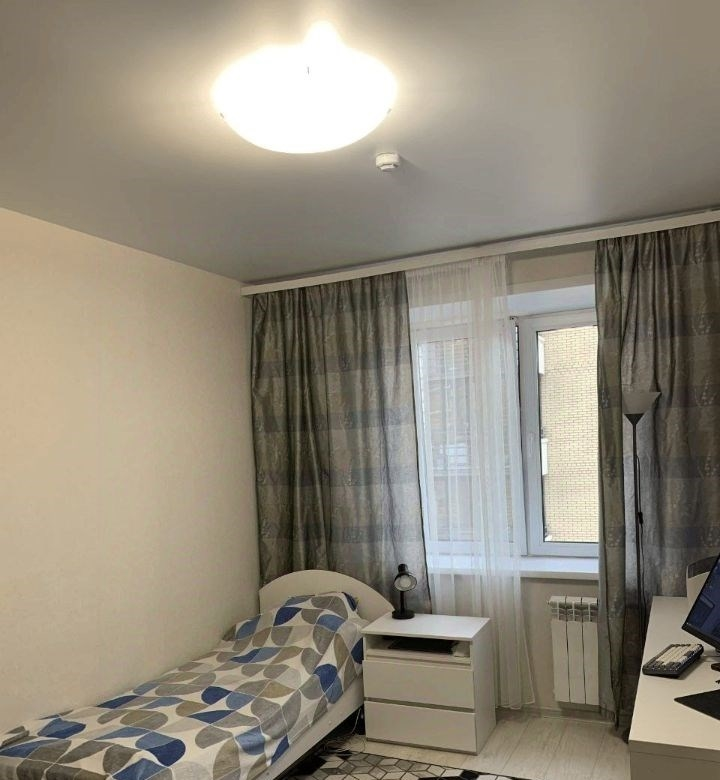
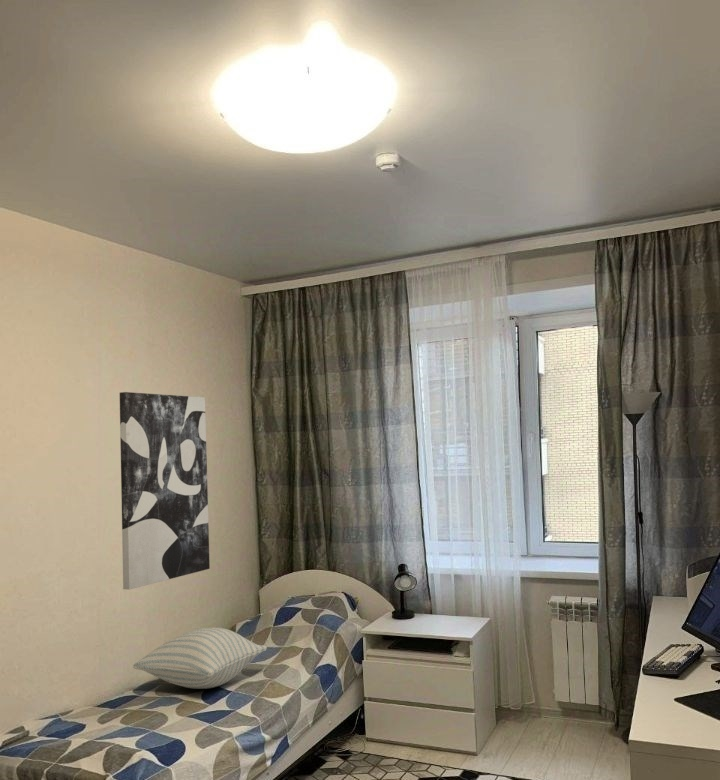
+ pillow (201, 657)
+ wall art (167, 485)
